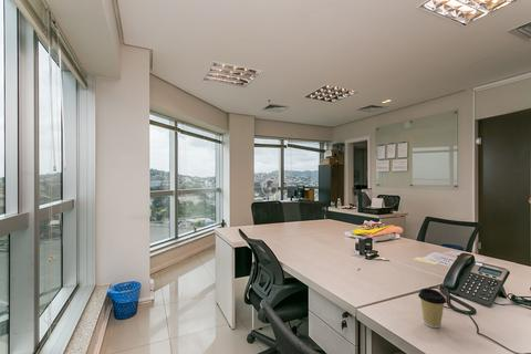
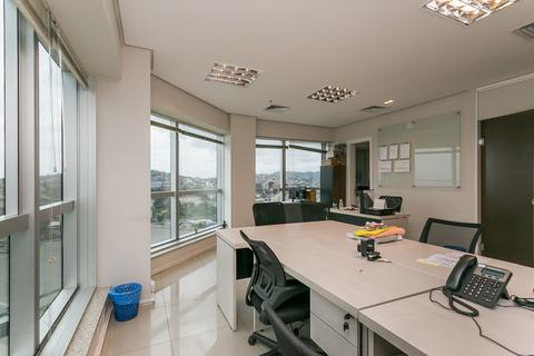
- coffee cup (431, 308)
